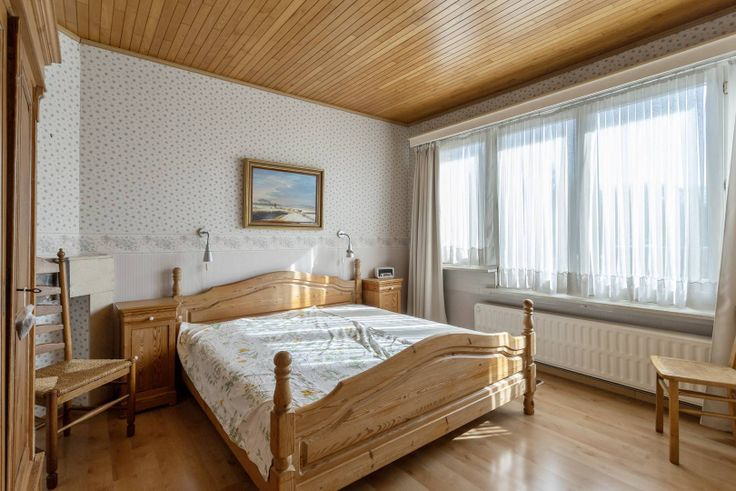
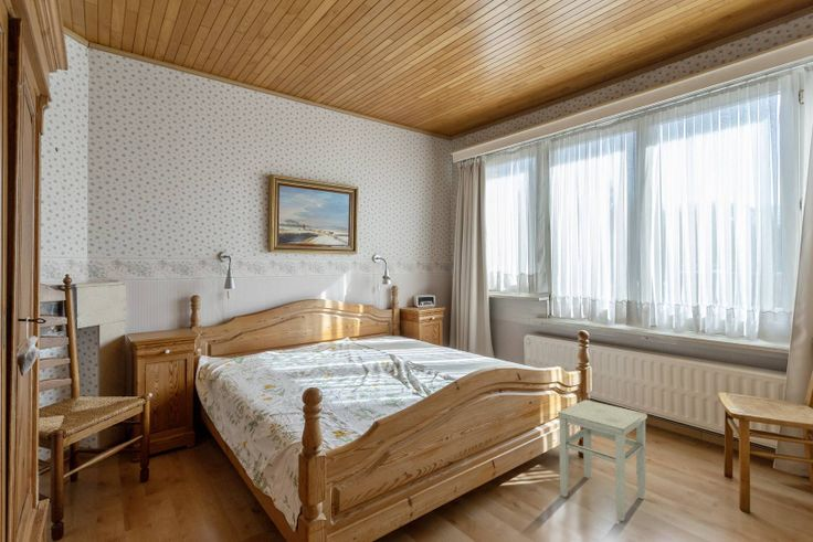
+ stool (602, 454)
